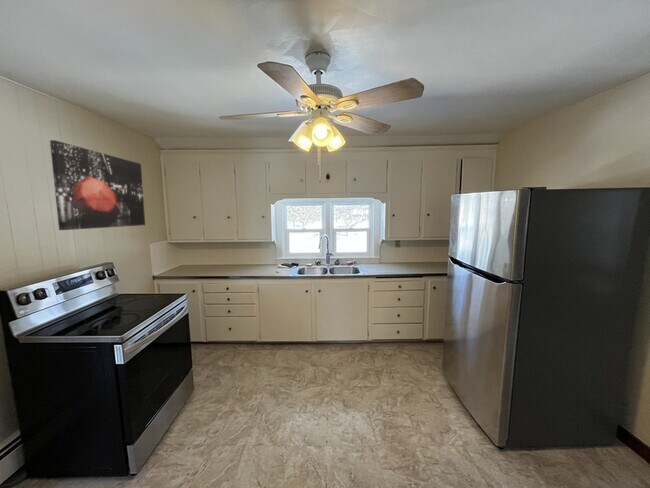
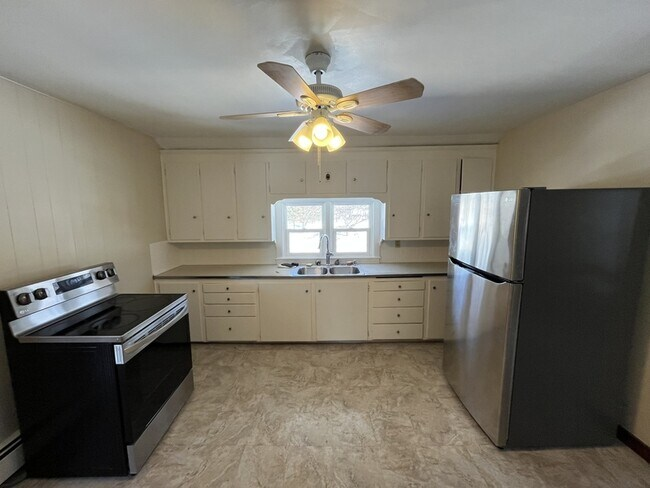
- wall art (107, 191)
